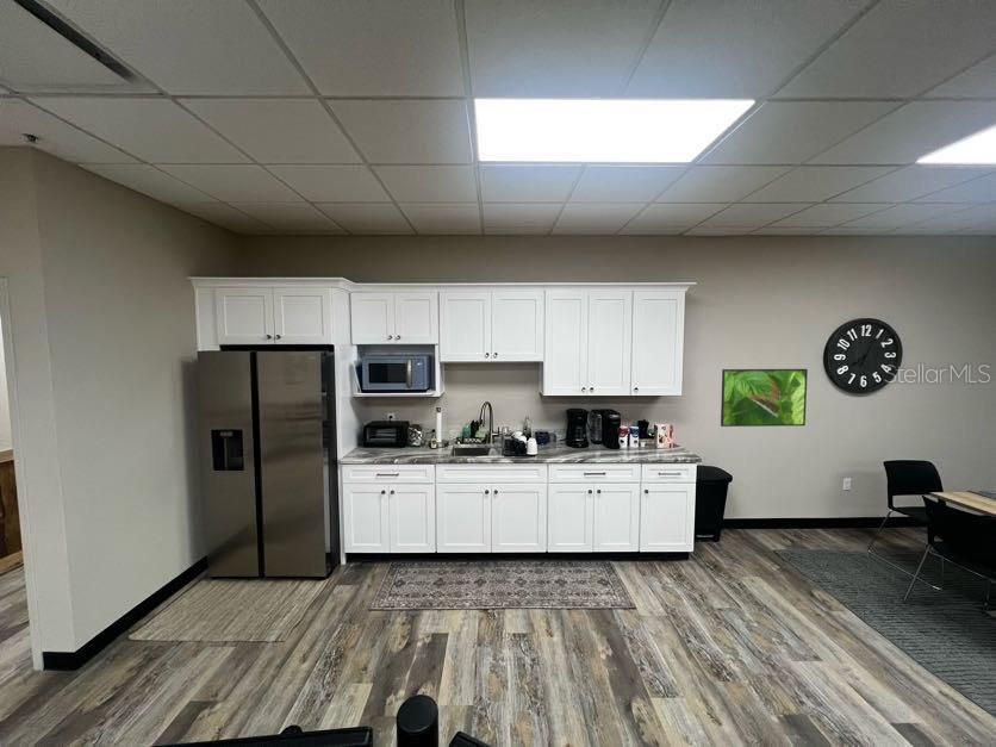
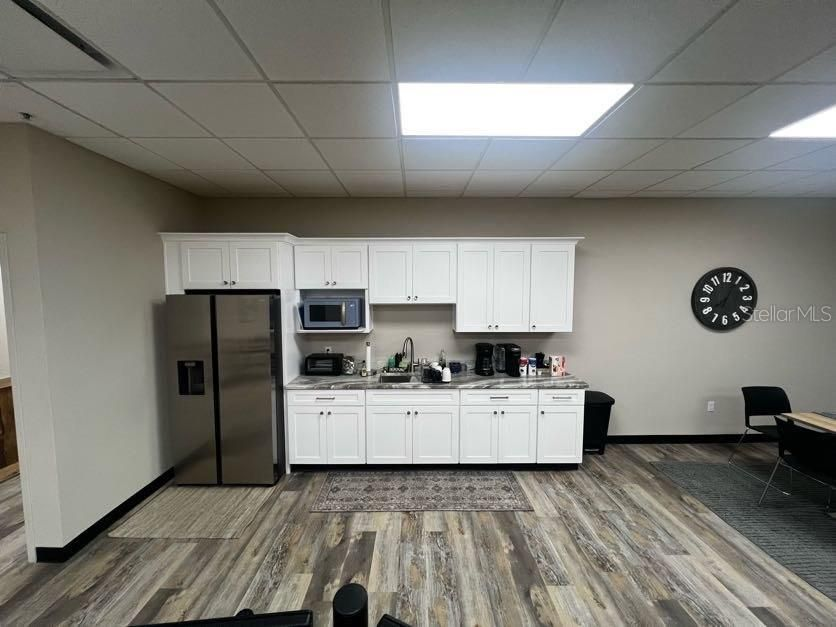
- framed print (764, 397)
